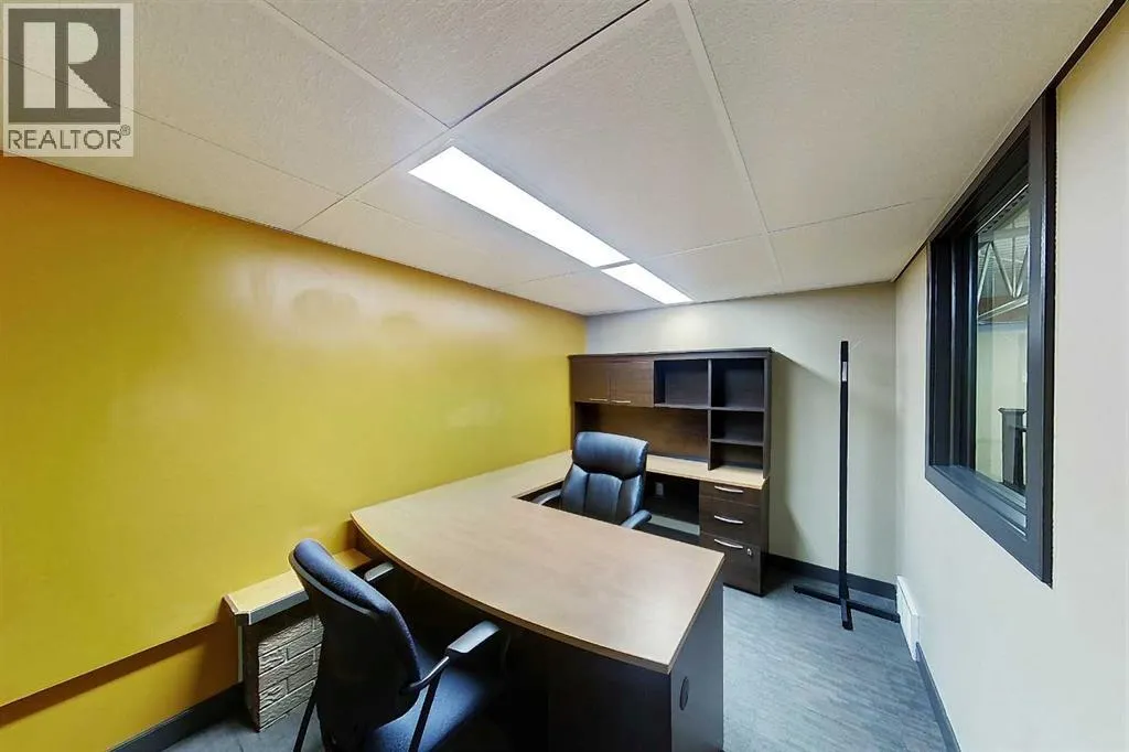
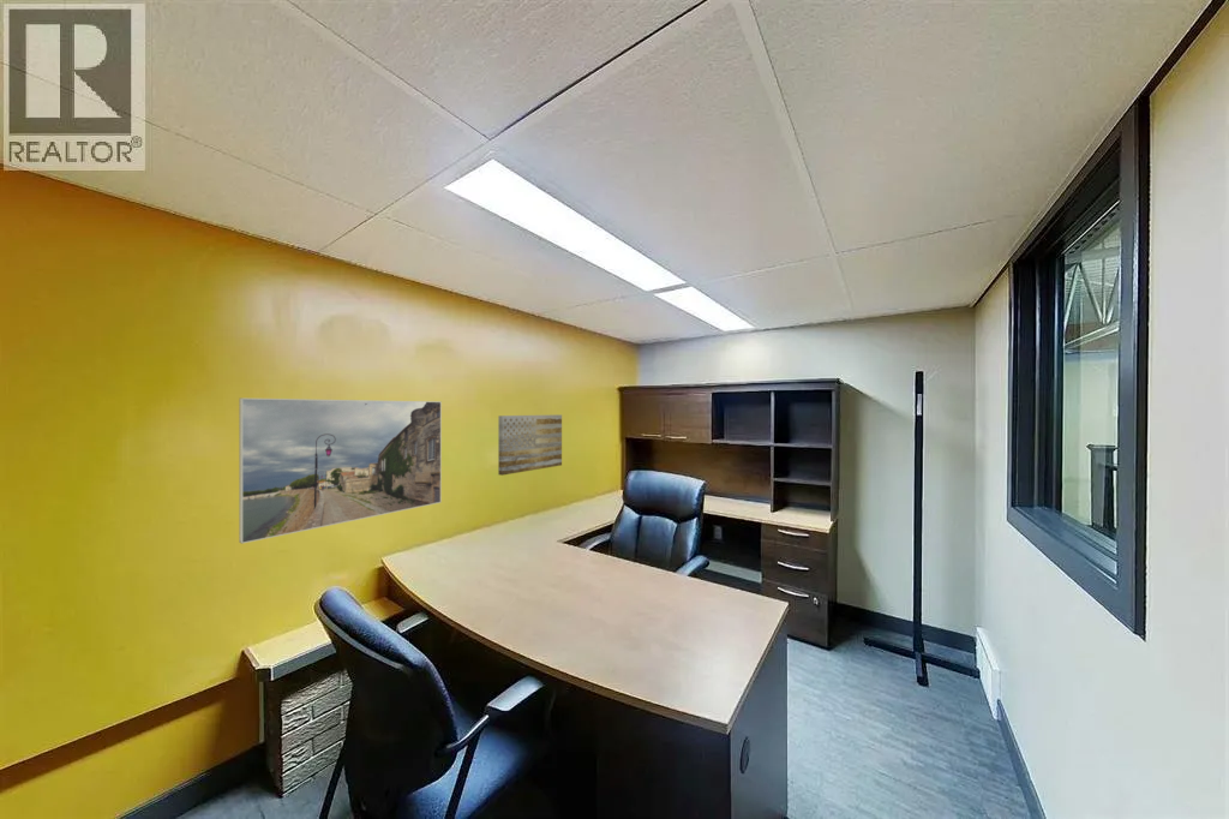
+ wall art (532, 442)
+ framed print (358, 459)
